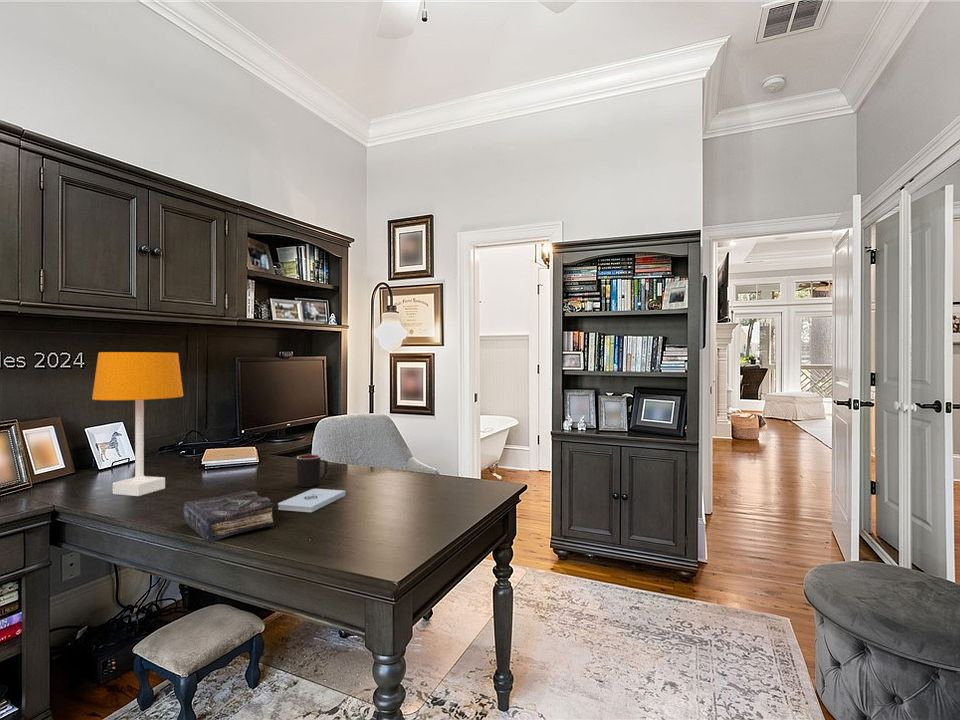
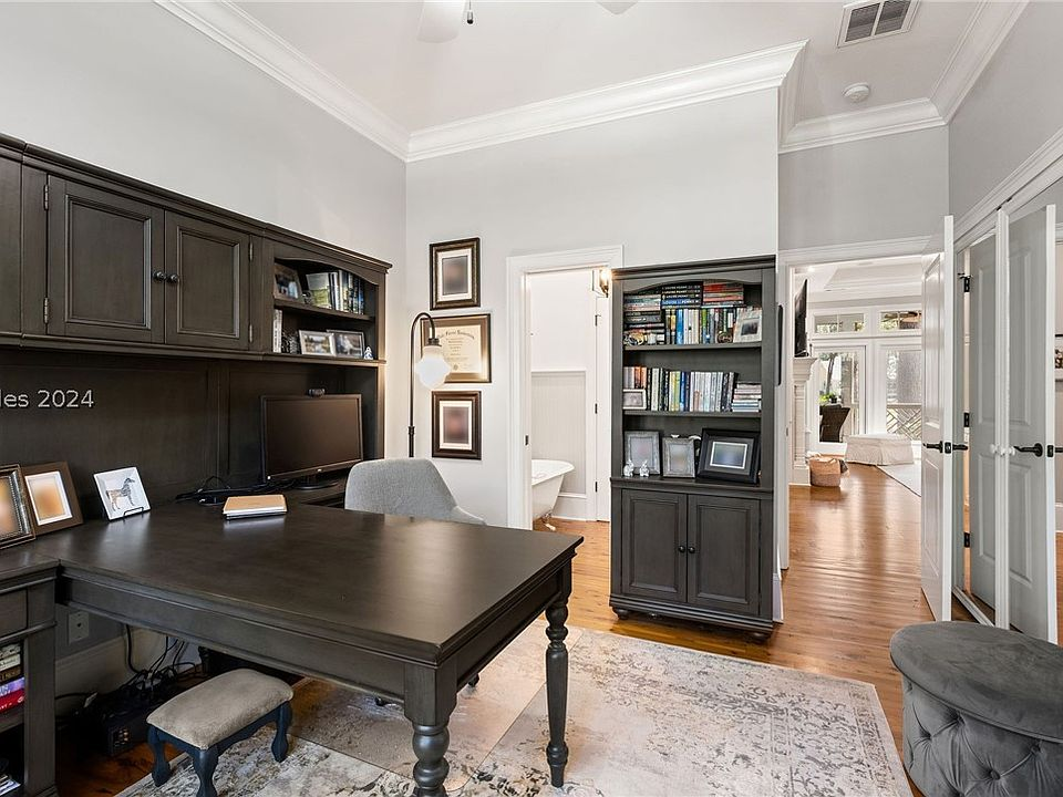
- mug (312, 470)
- desk lamp (139, 422)
- notepad (312, 499)
- book (228, 513)
